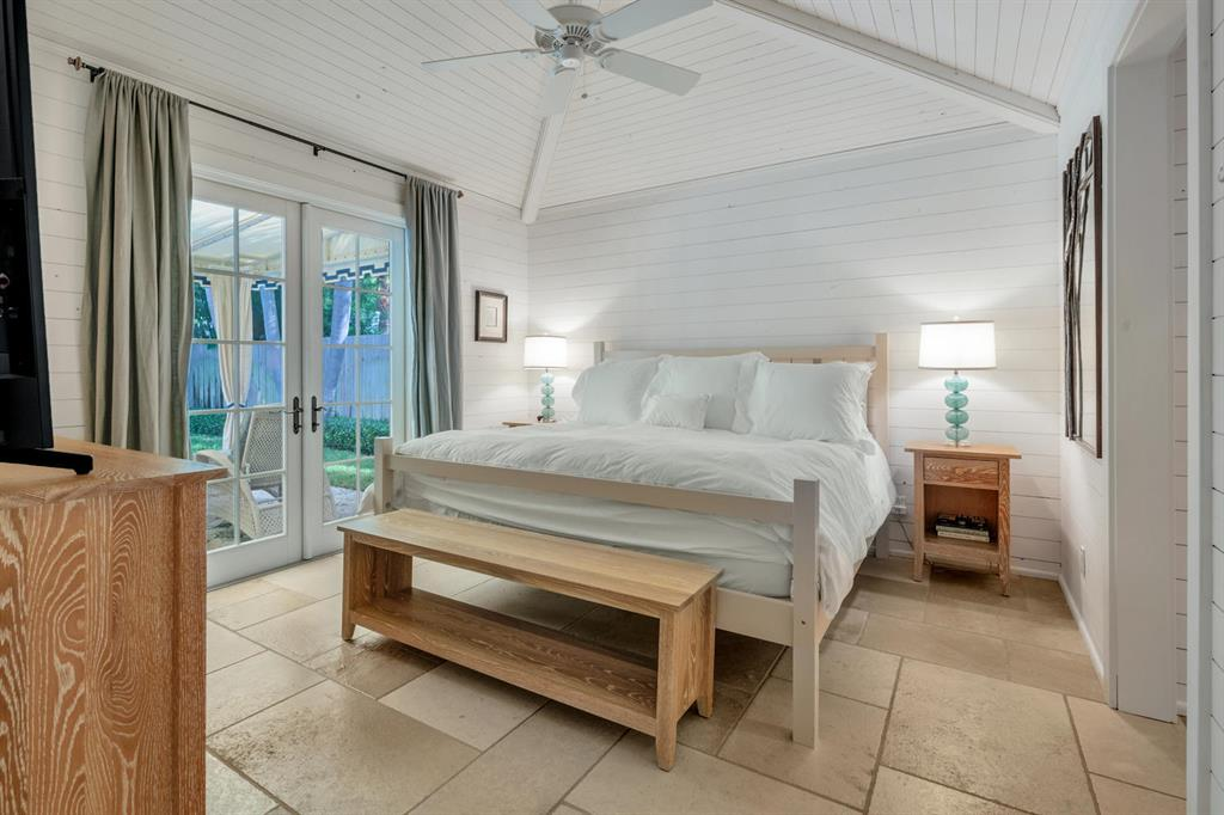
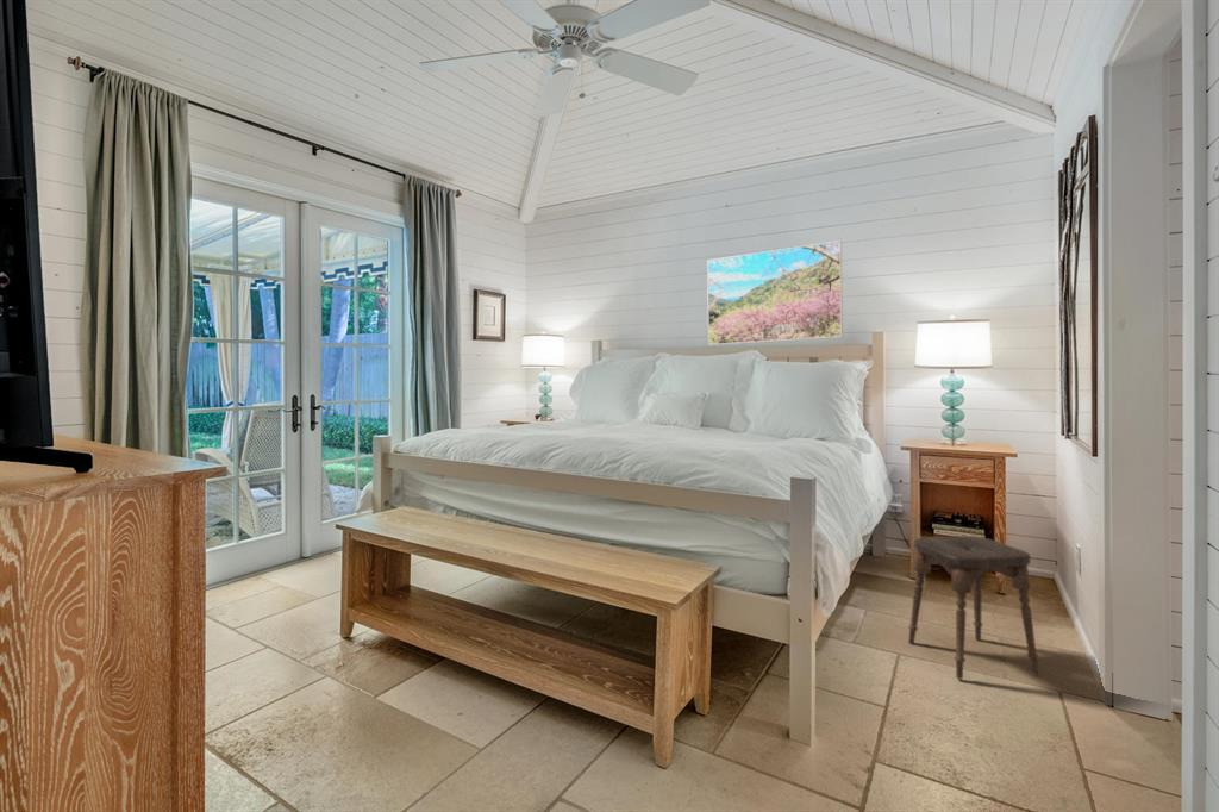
+ stool (965, 602)
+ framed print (770, 295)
